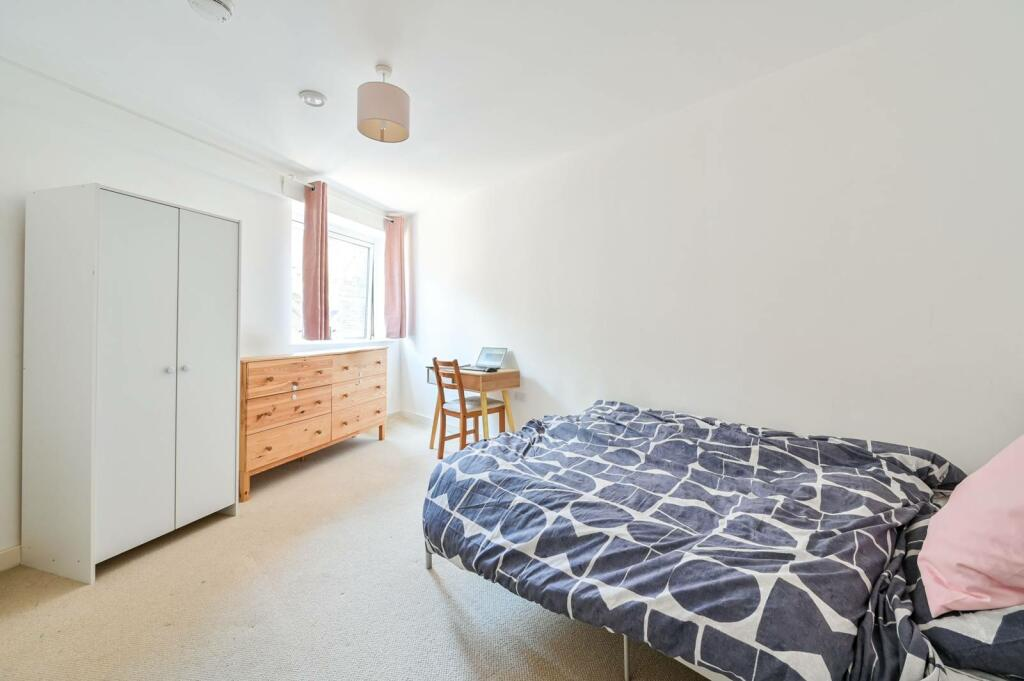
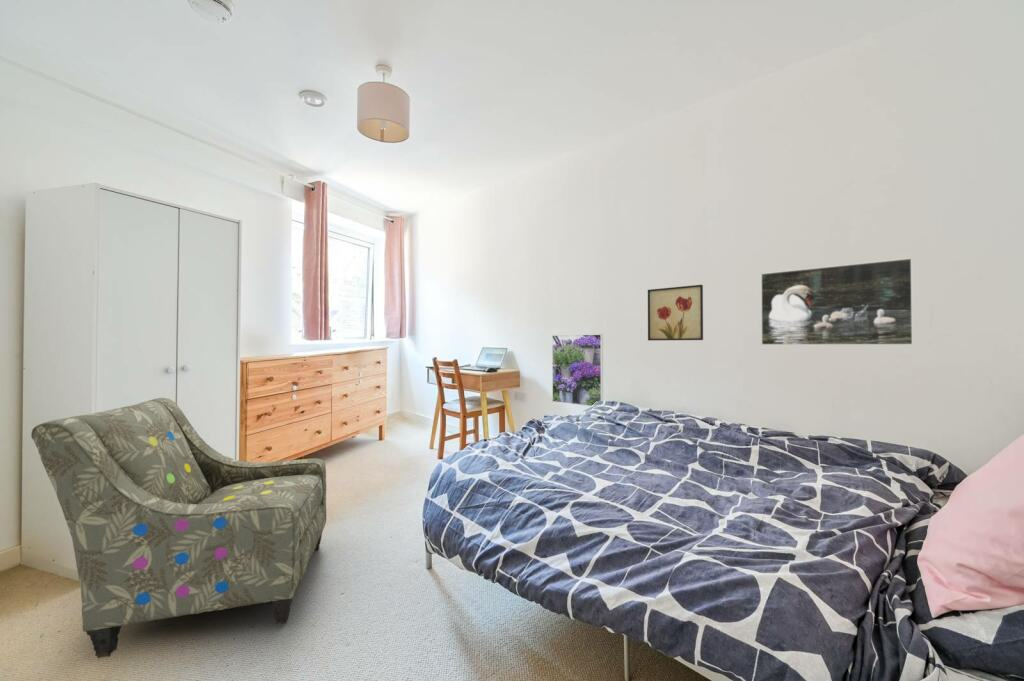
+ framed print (576, 369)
+ armchair (214, 499)
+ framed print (829, 305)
+ wall art (674, 313)
